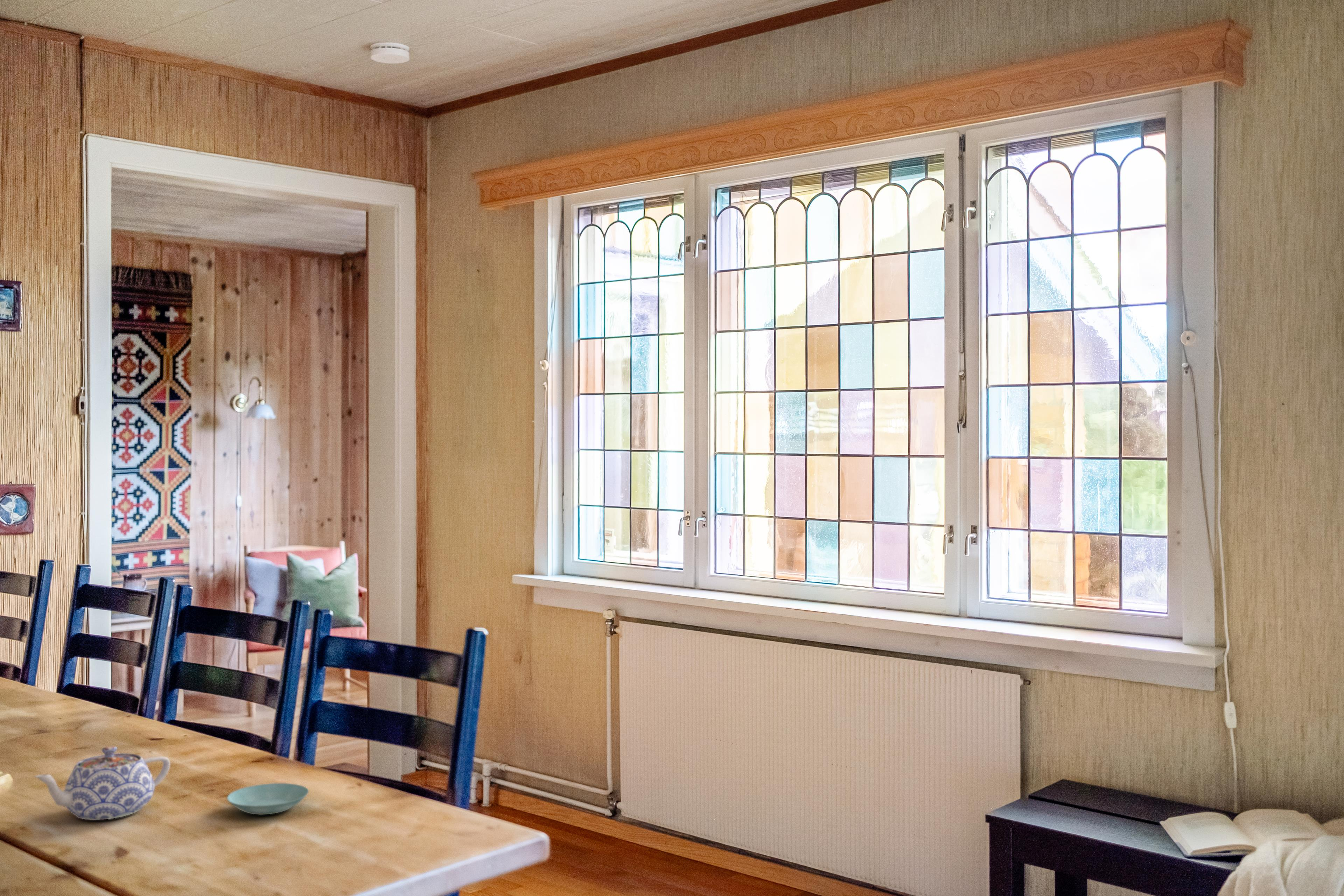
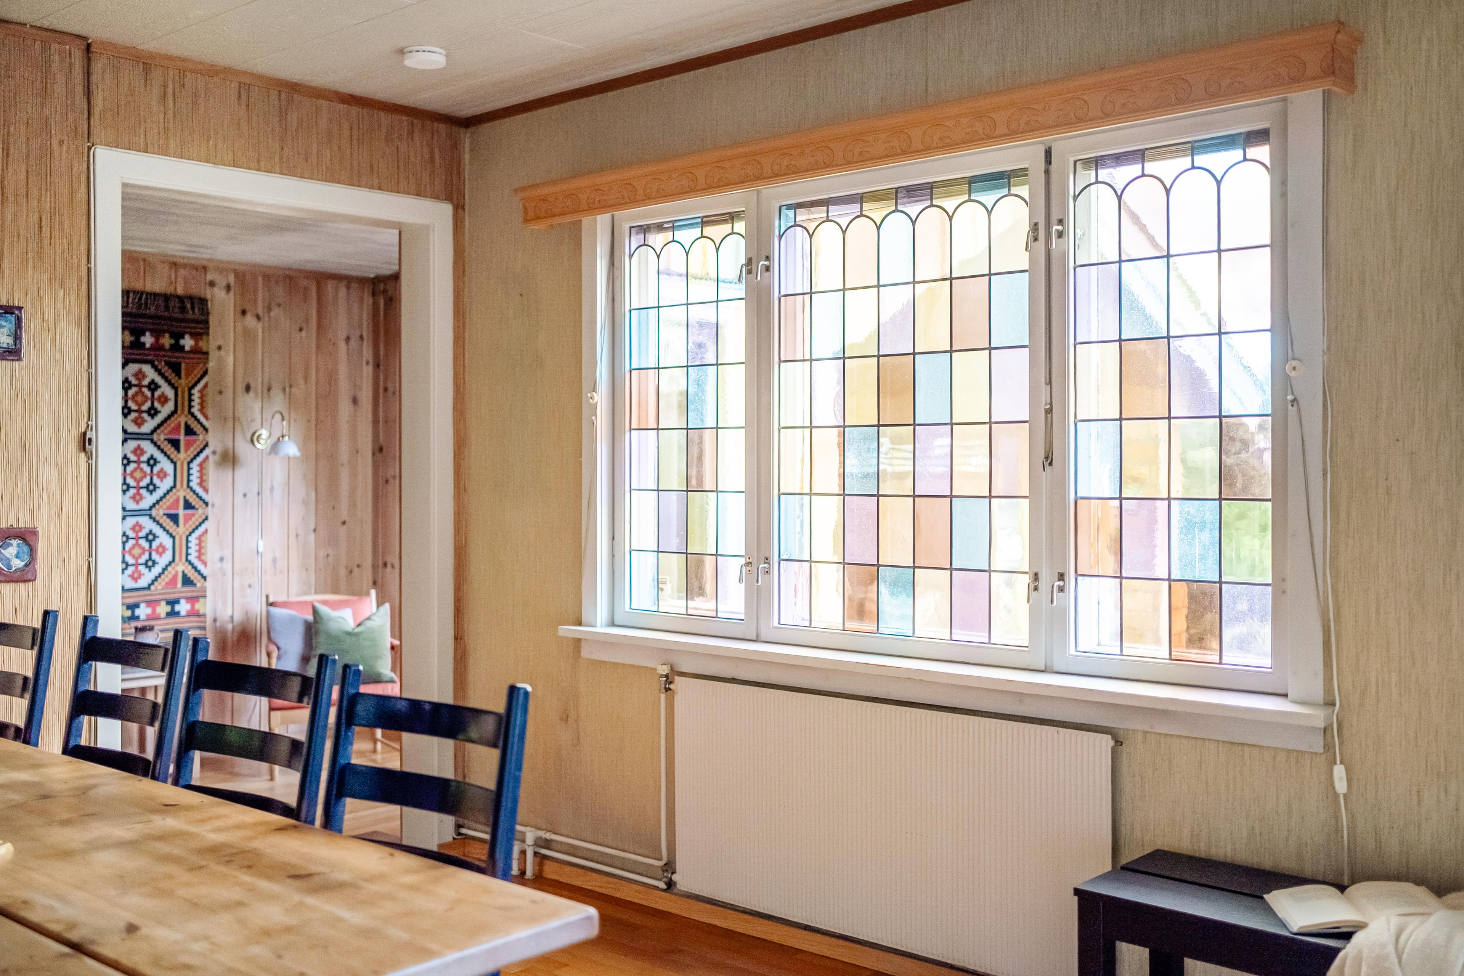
- saucer (268, 801)
- teapot (105, 781)
